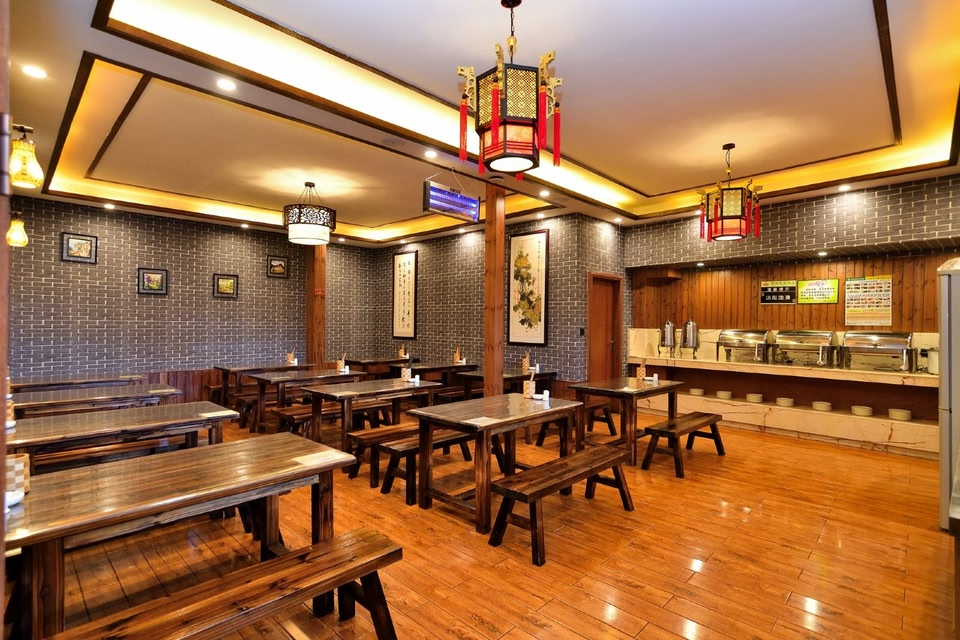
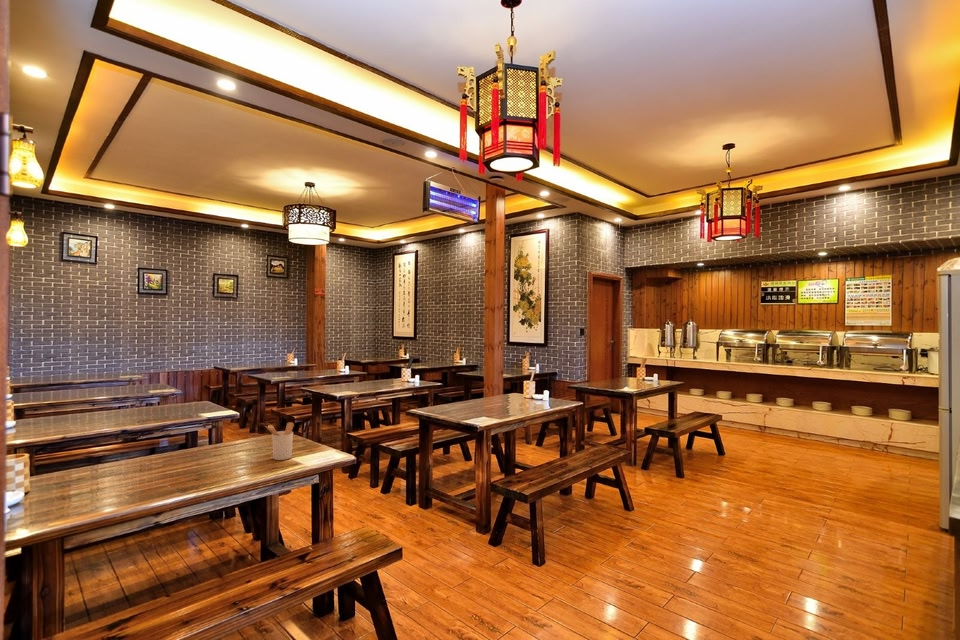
+ utensil holder (278, 440)
